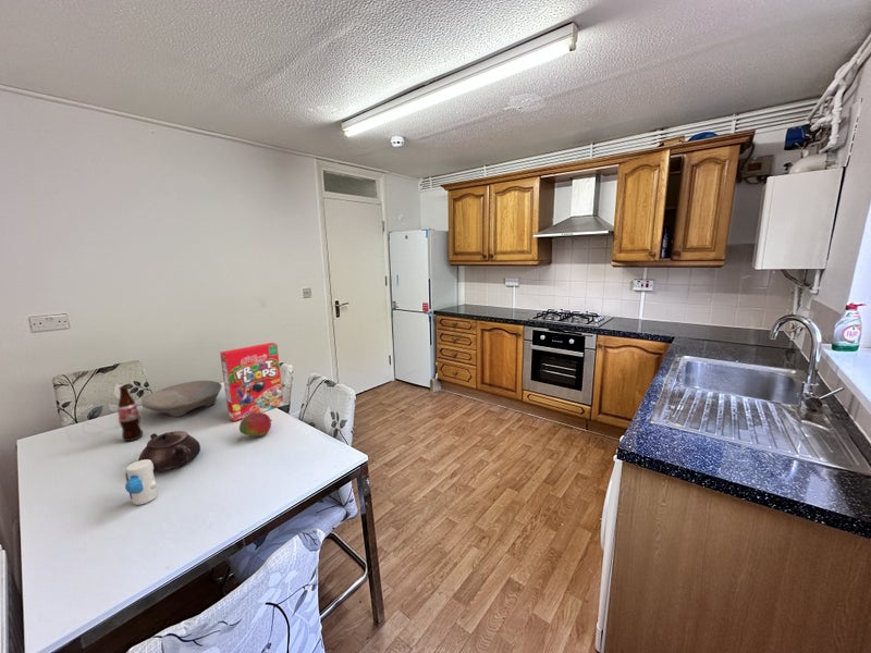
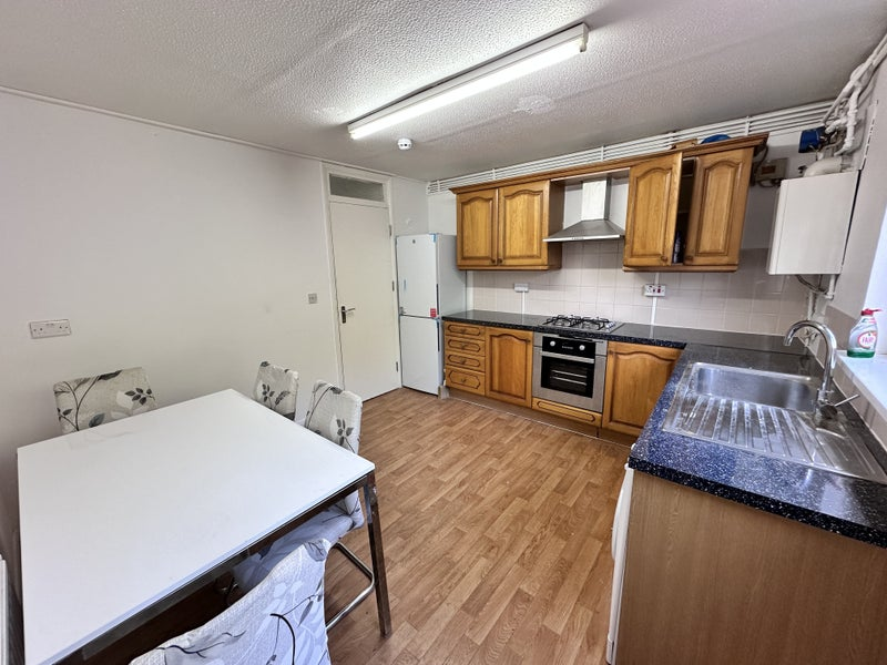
- fruit (256, 424)
- toy (138, 483)
- bowl (184, 399)
- teapot (169, 447)
- cereal box (253, 380)
- bottle (127, 412)
